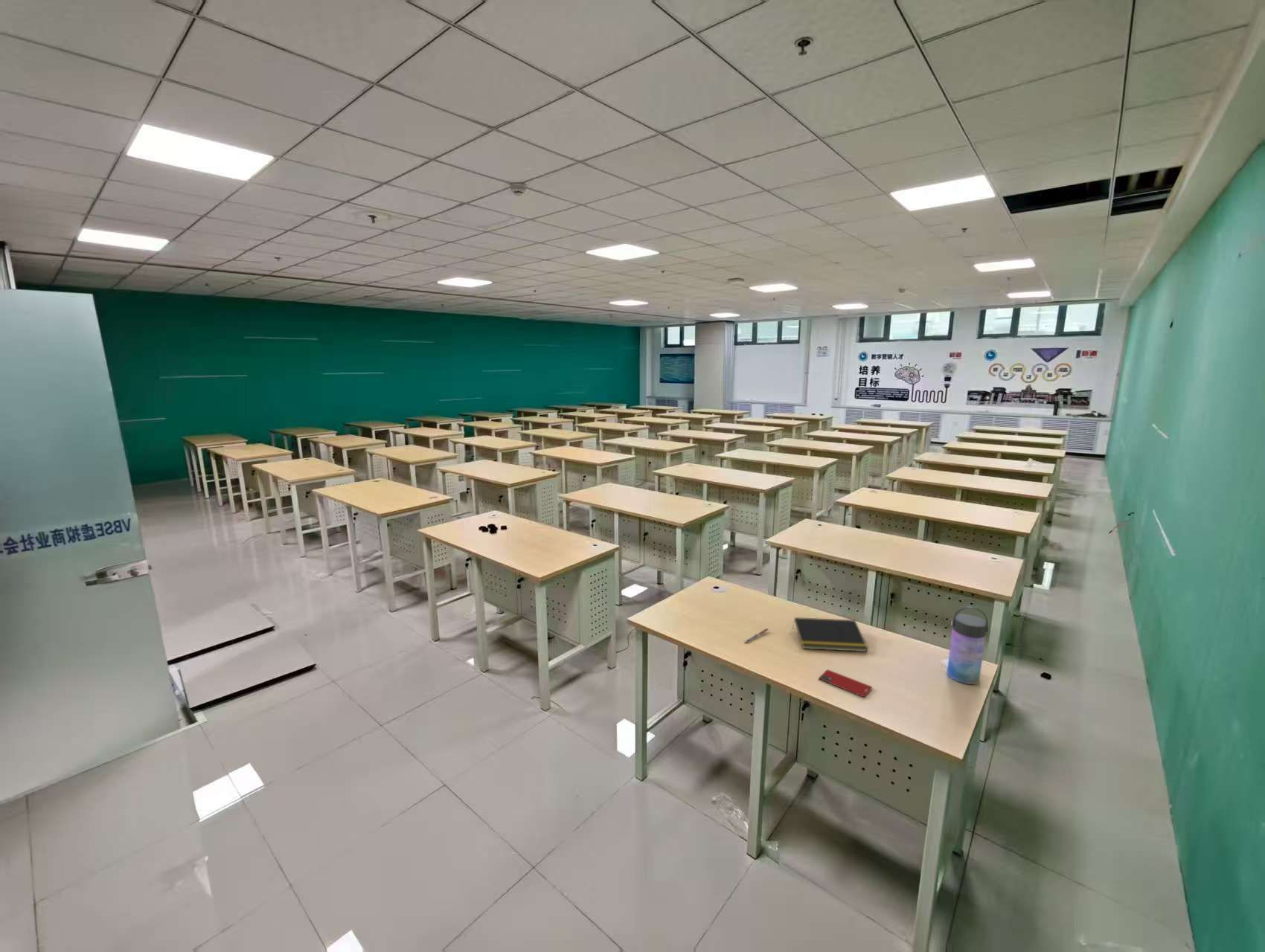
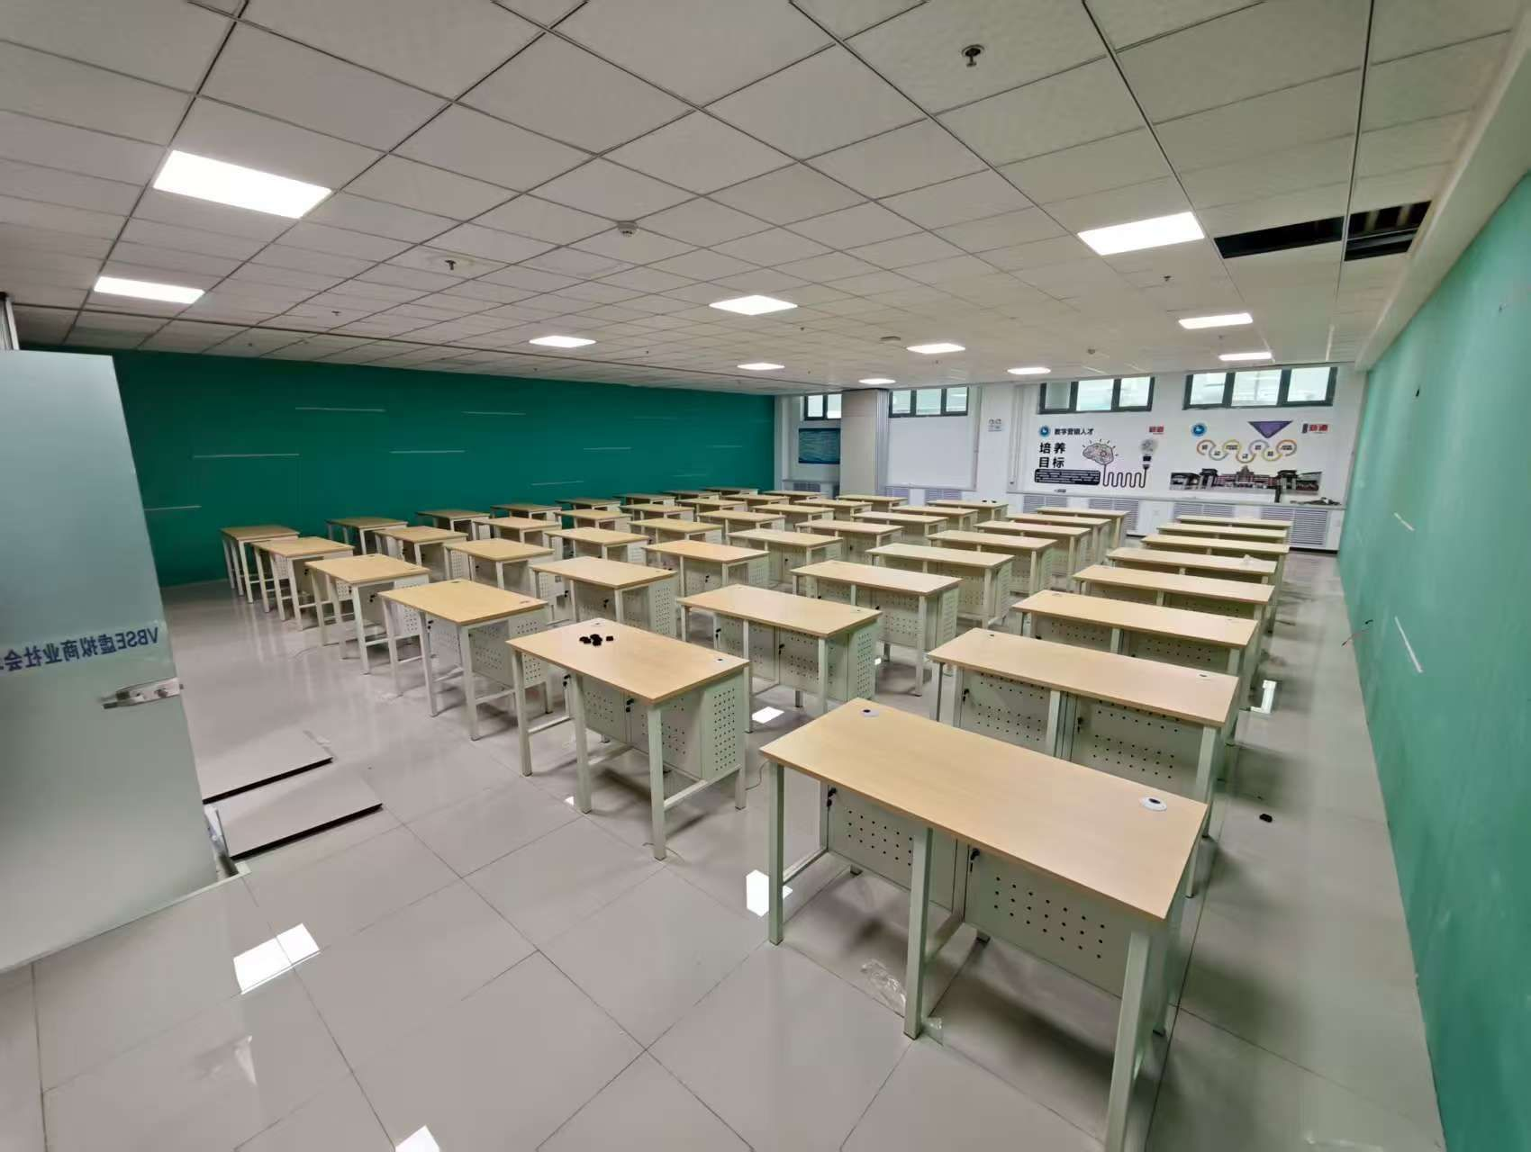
- notepad (830, 634)
- water bottle (967, 642)
- smartphone (845, 682)
- pen (756, 635)
